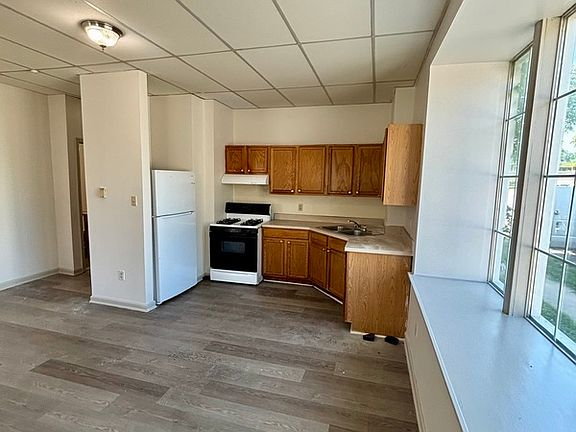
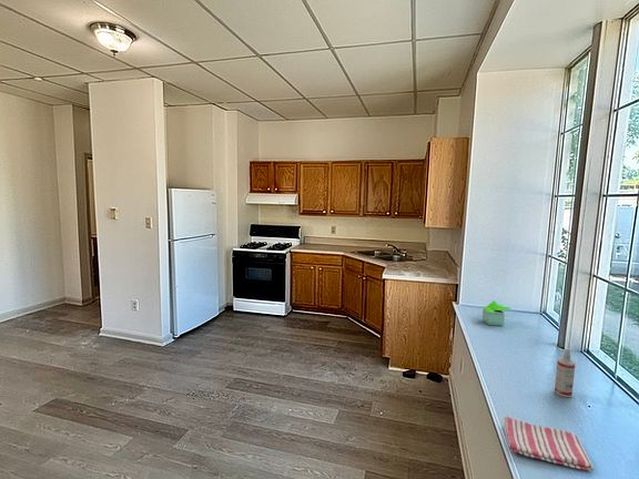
+ spray bottle (565, 370)
+ potted plant (495, 313)
+ dish towel (545, 441)
